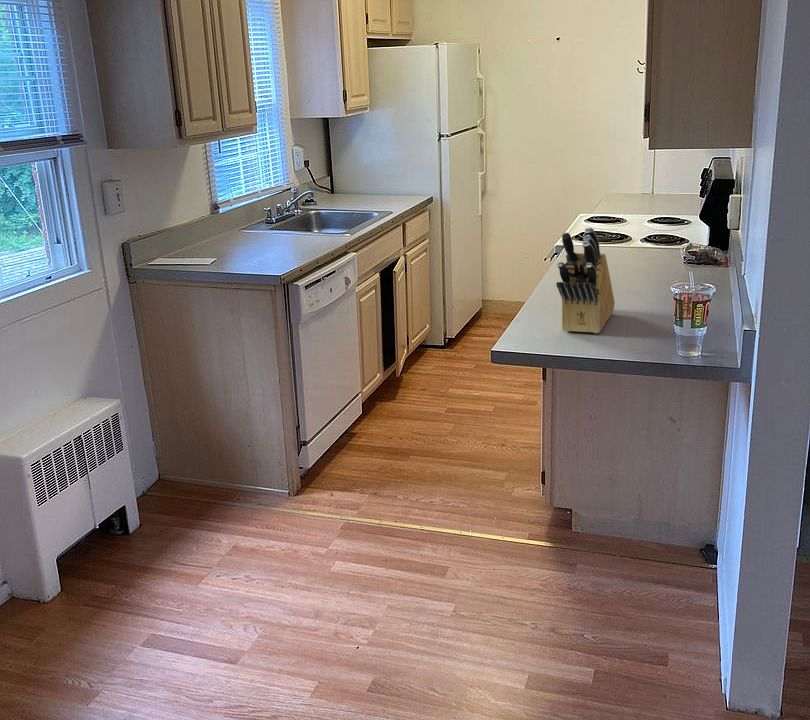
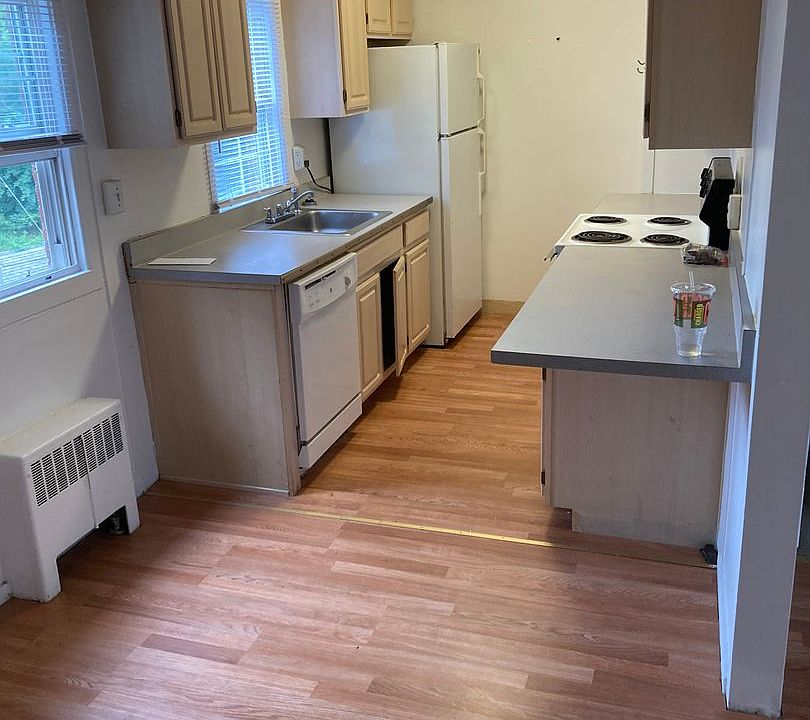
- knife block (586, 274)
